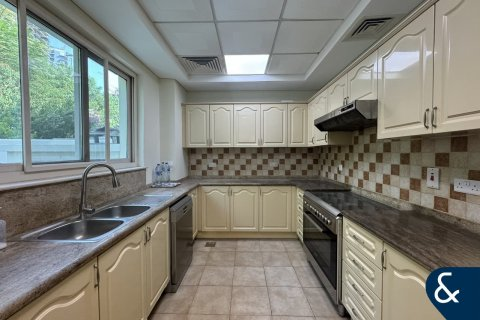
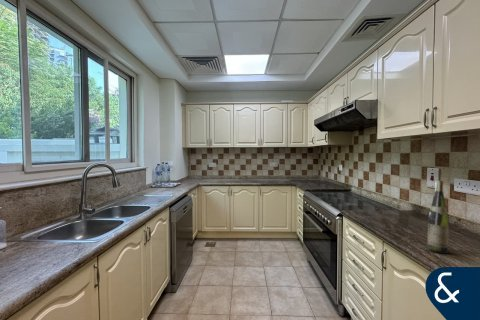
+ wine bottle (438, 215)
